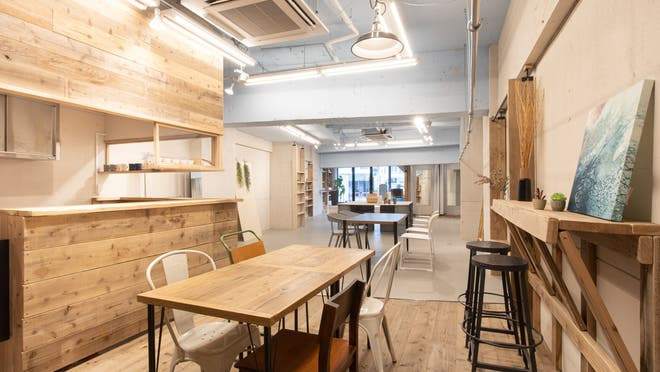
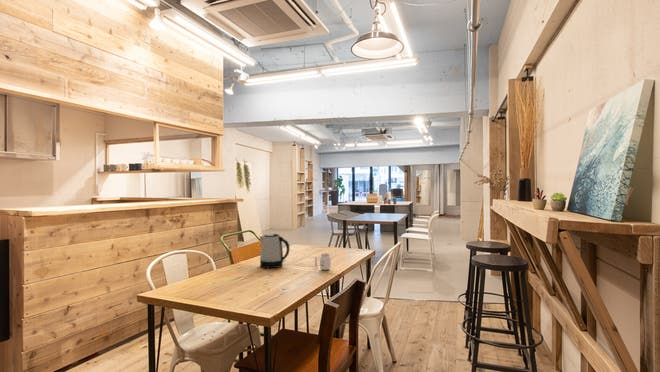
+ candle (321, 261)
+ kettle (274, 250)
